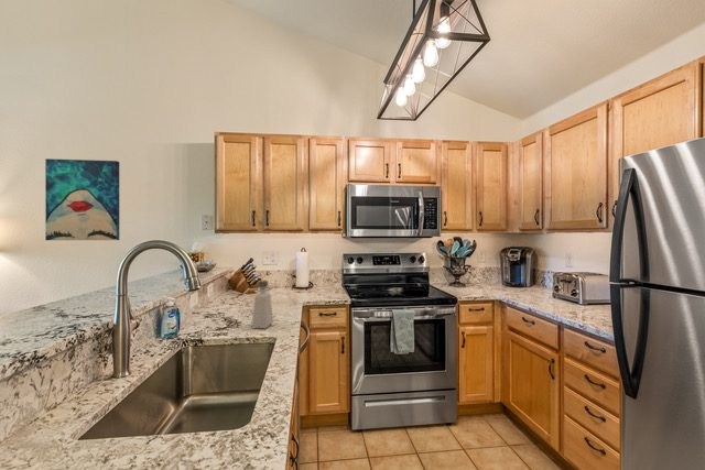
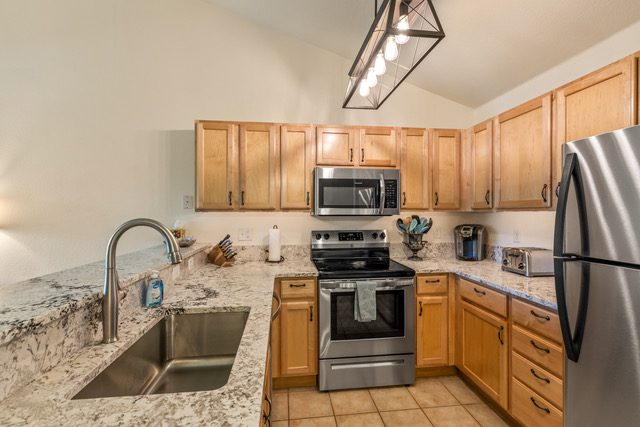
- soap dispenser (262, 303)
- wall art (83, 199)
